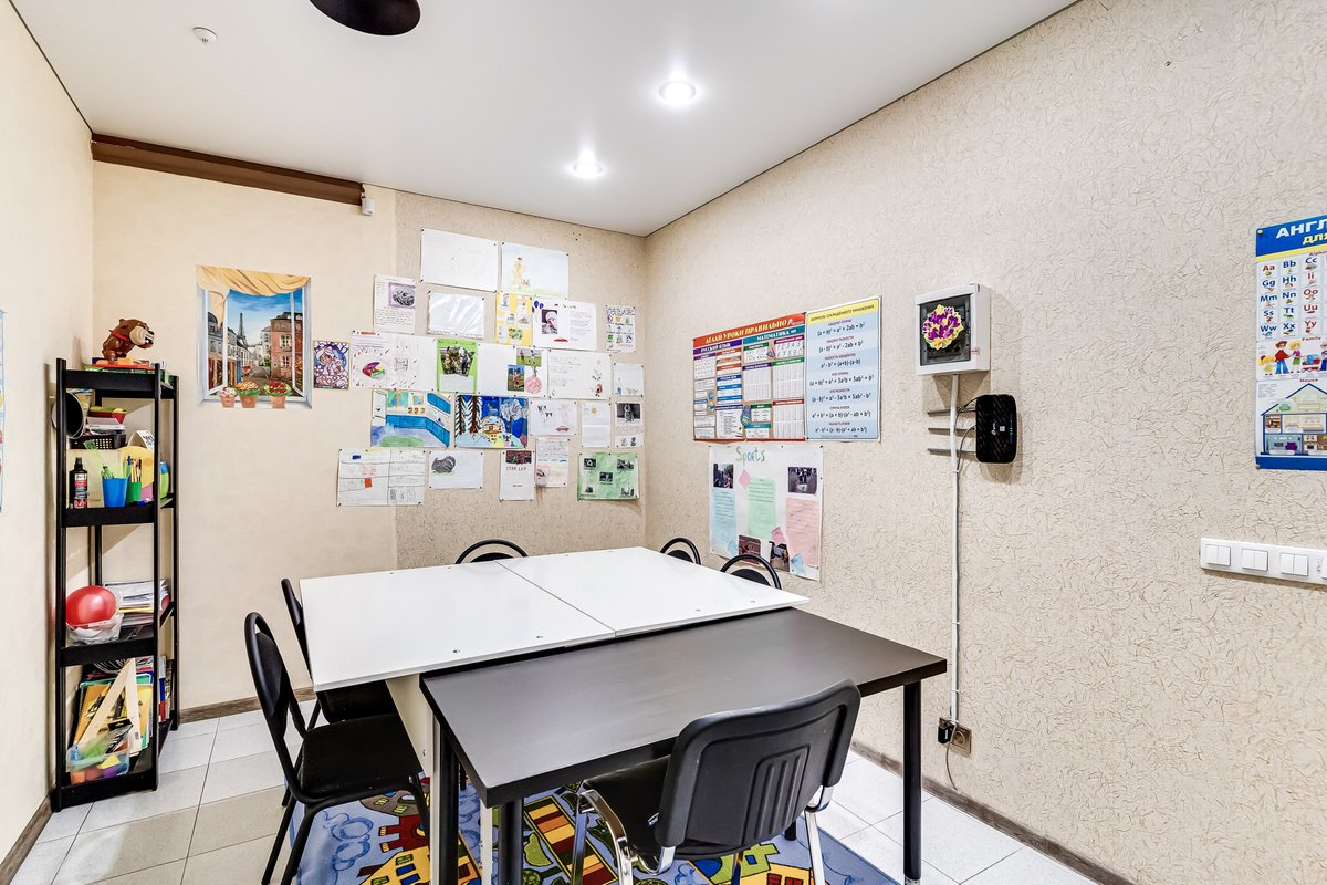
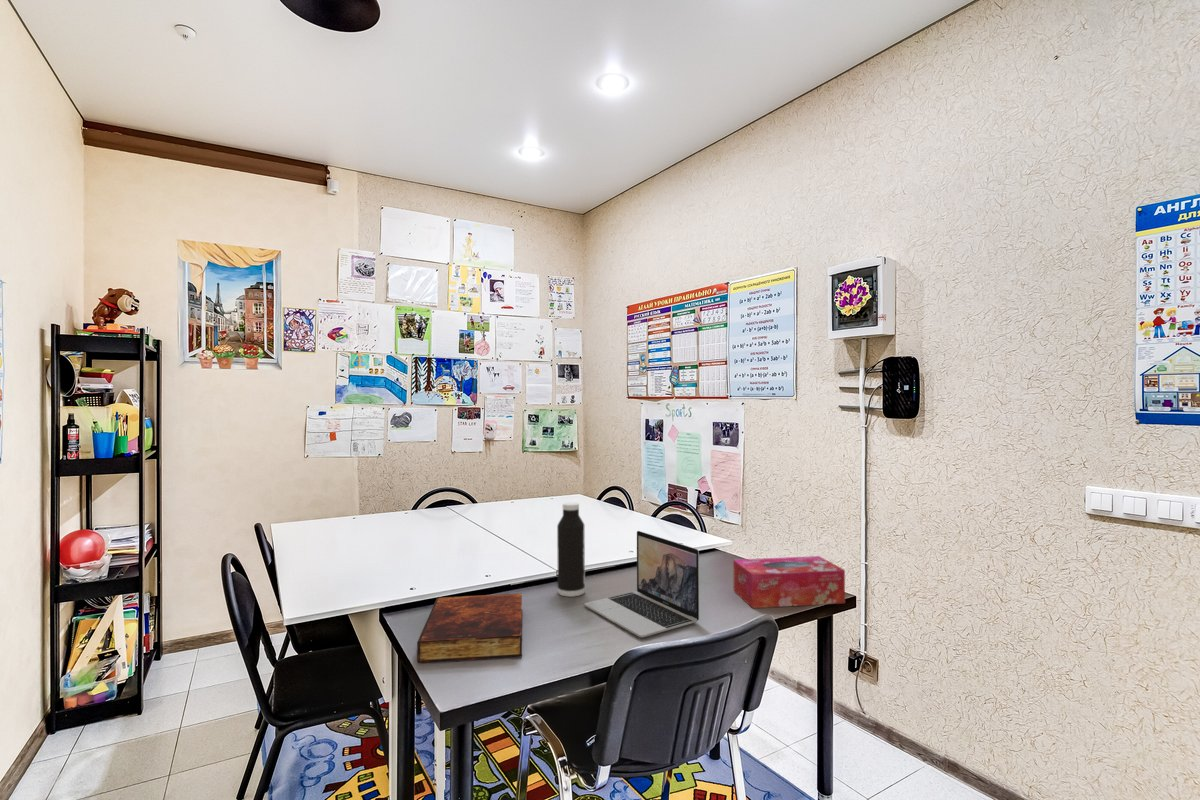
+ laptop (639, 579)
+ water bottle (571, 547)
+ book (475, 624)
+ tissue box (787, 580)
